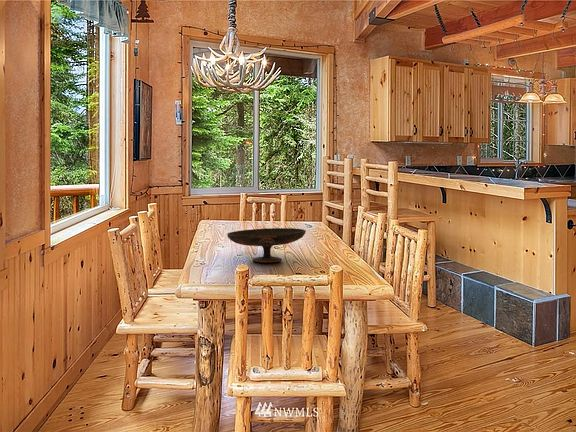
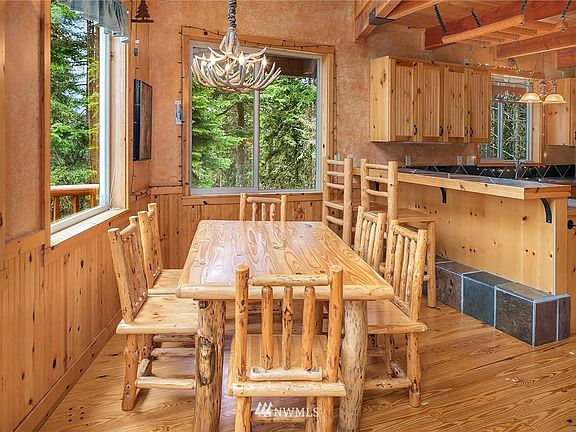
- decorative bowl (266, 245)
